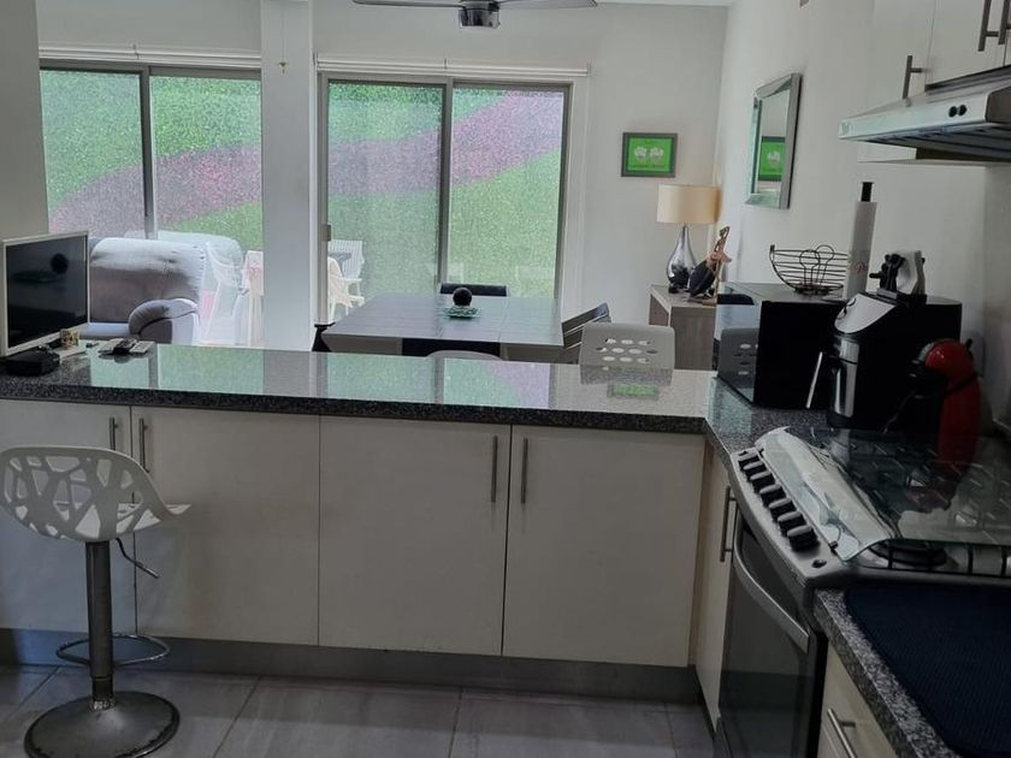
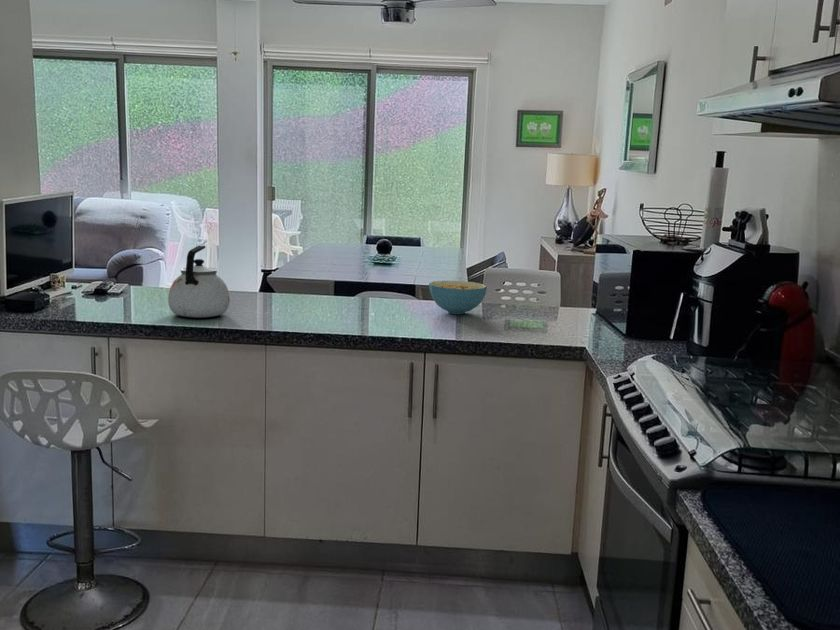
+ cereal bowl (457, 298)
+ kettle (199, 280)
